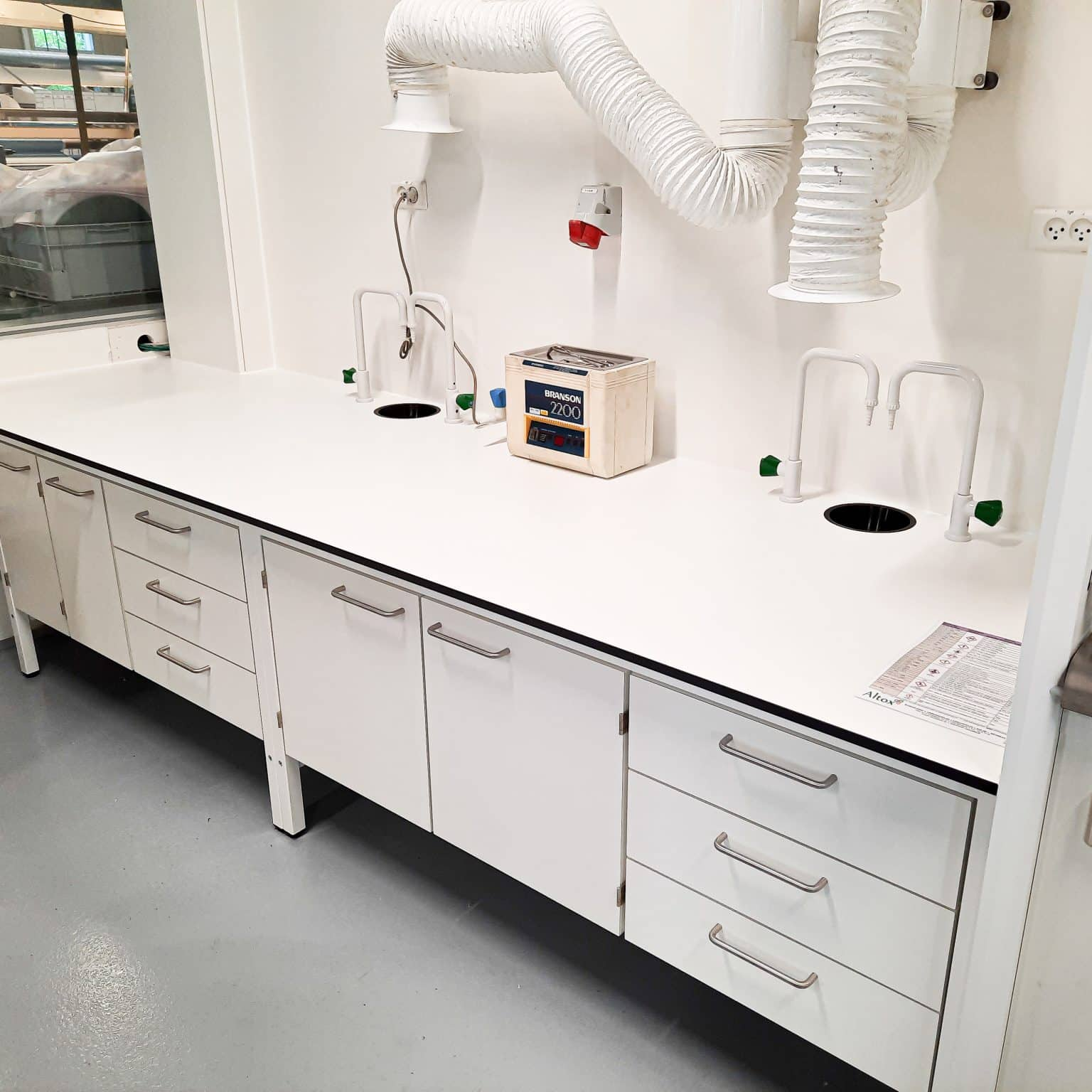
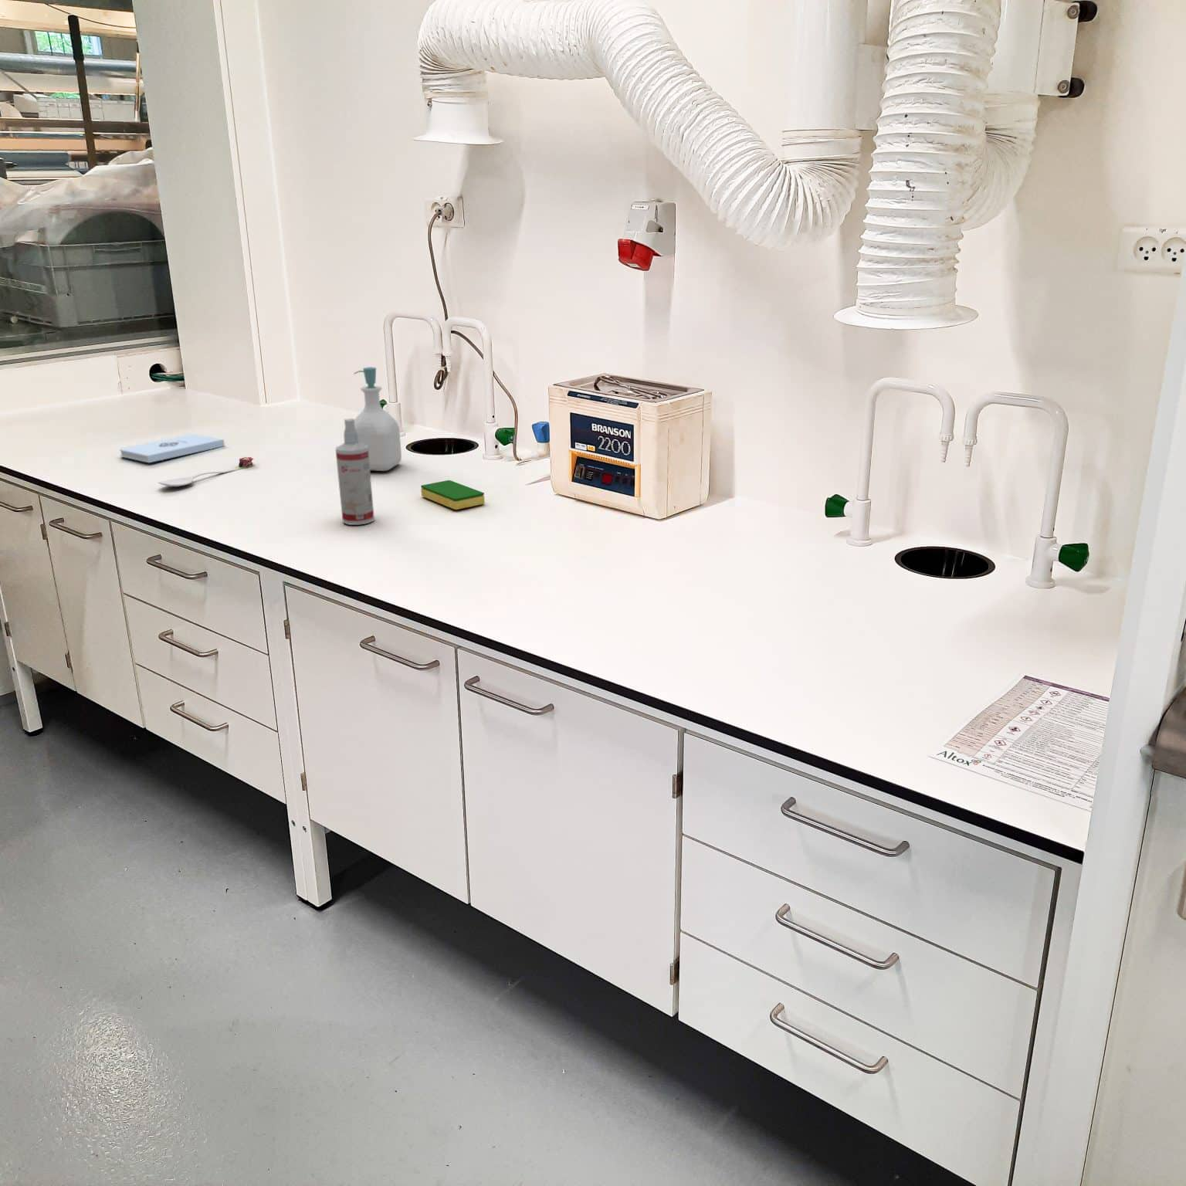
+ spoon (207, 471)
+ spray bottle (354, 470)
+ dish sponge (452, 494)
+ soap bottle (374, 418)
+ notepad (172, 447)
